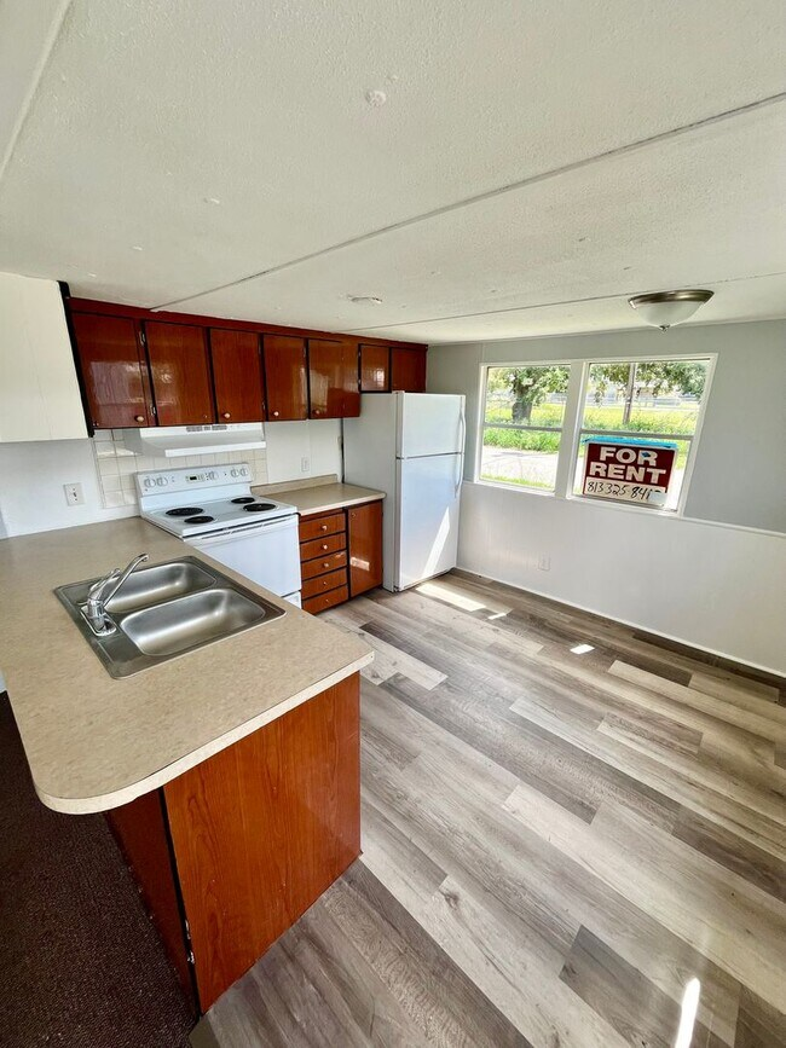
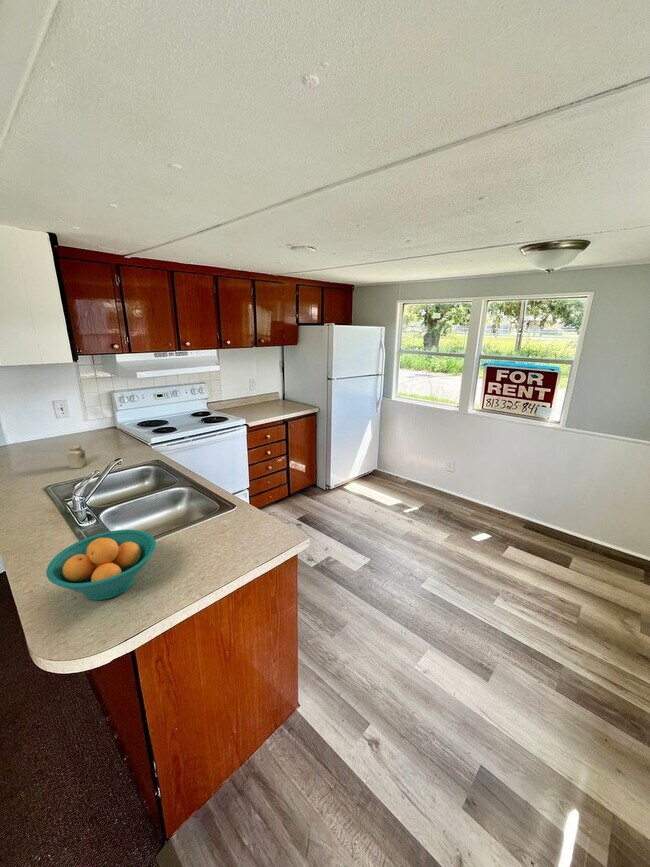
+ salt shaker (76, 456)
+ fruit bowl (106, 562)
